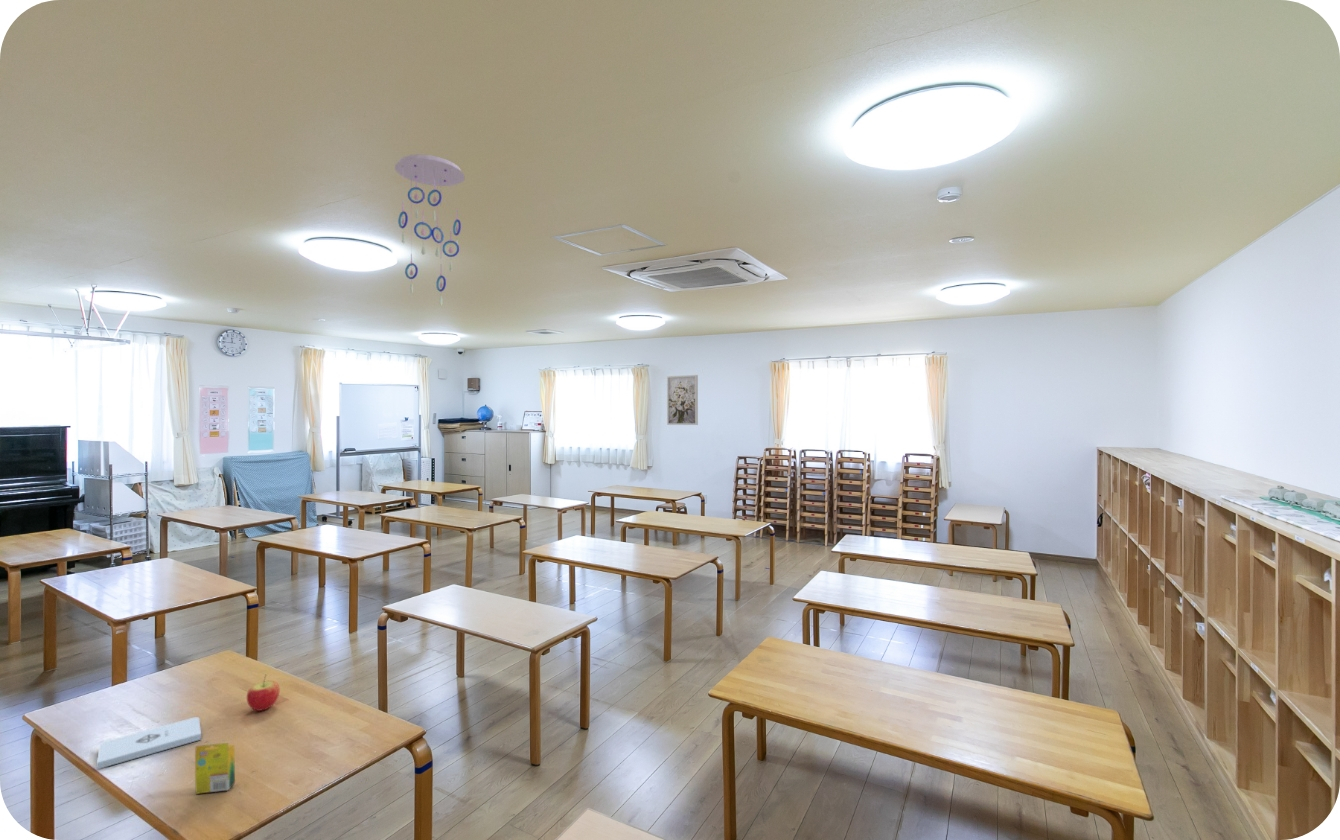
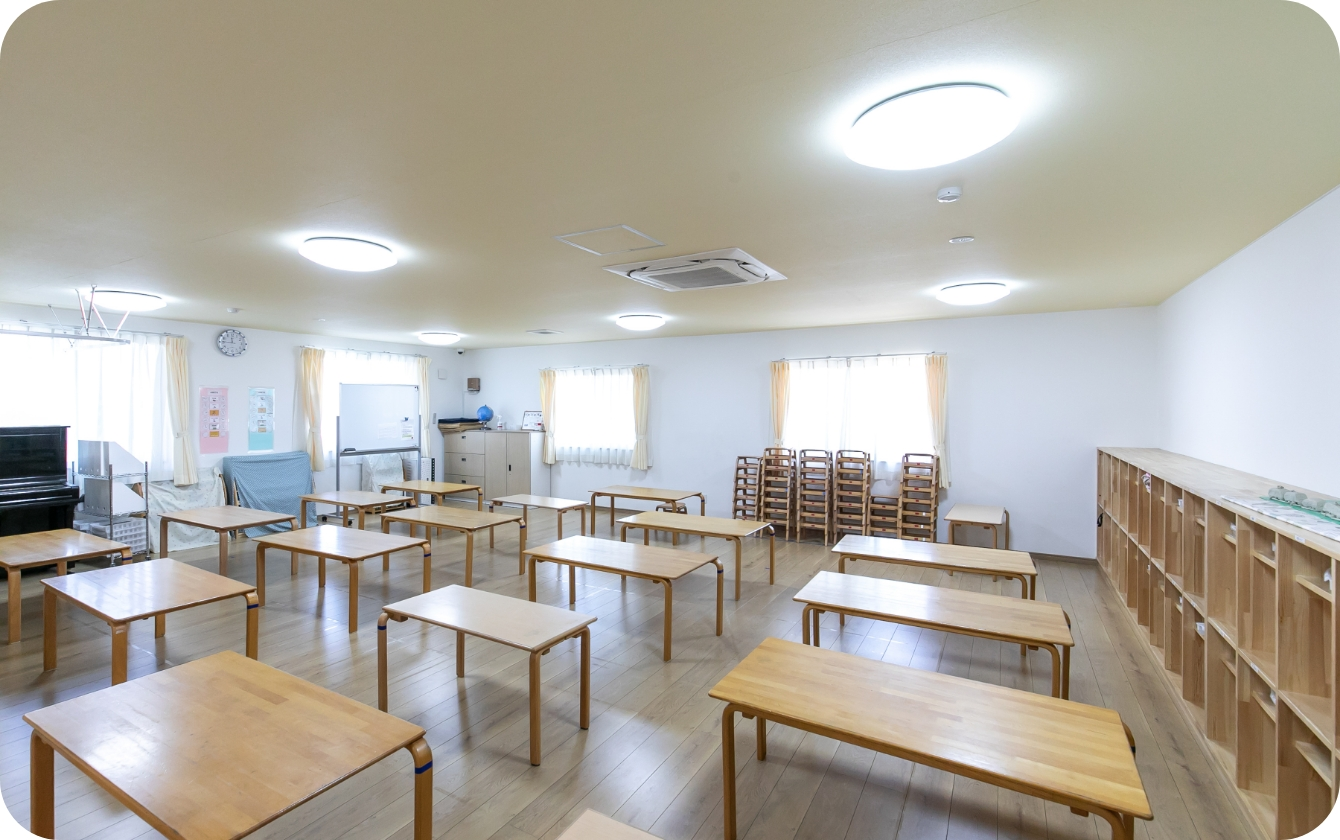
- ceiling mobile (430, 235)
- apple (263, 692)
- crayon box (215, 765)
- notepad (151, 740)
- wall art (682, 400)
